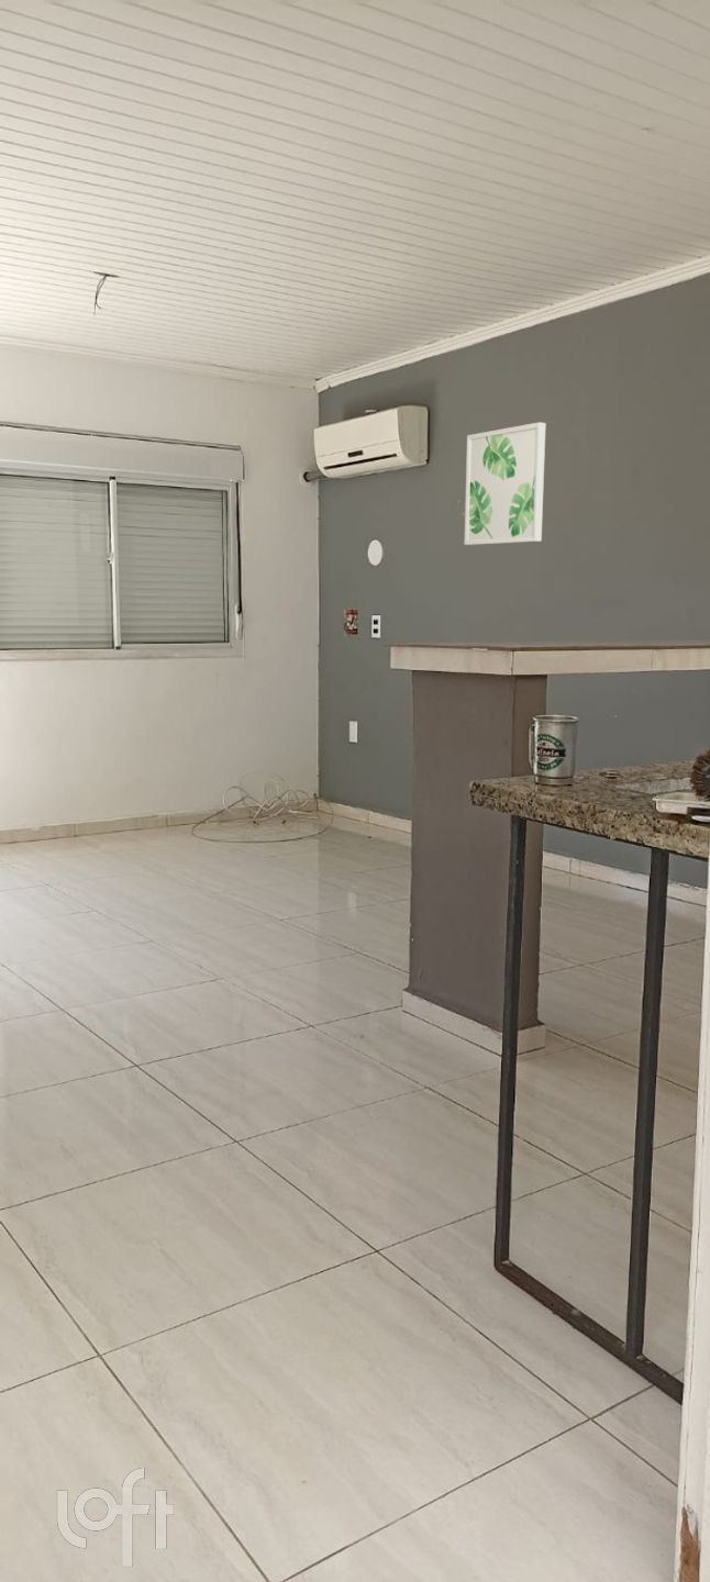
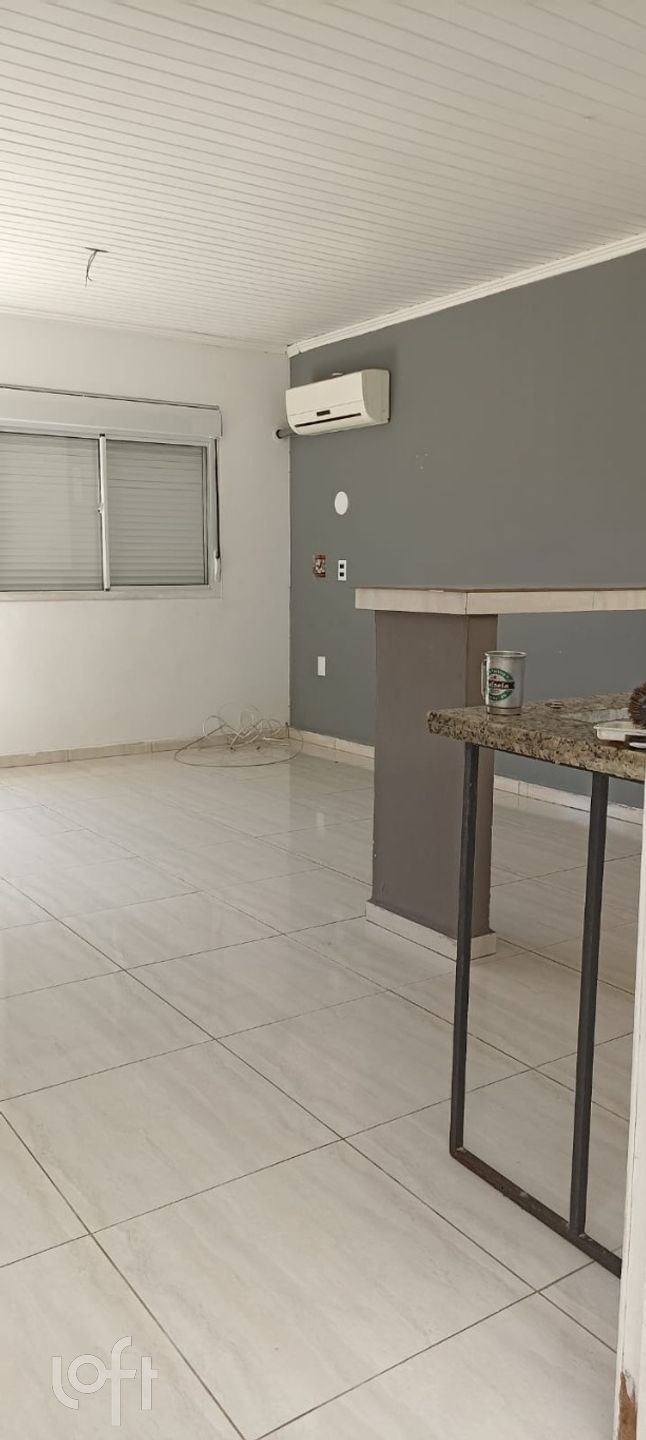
- wall art (502, 487)
